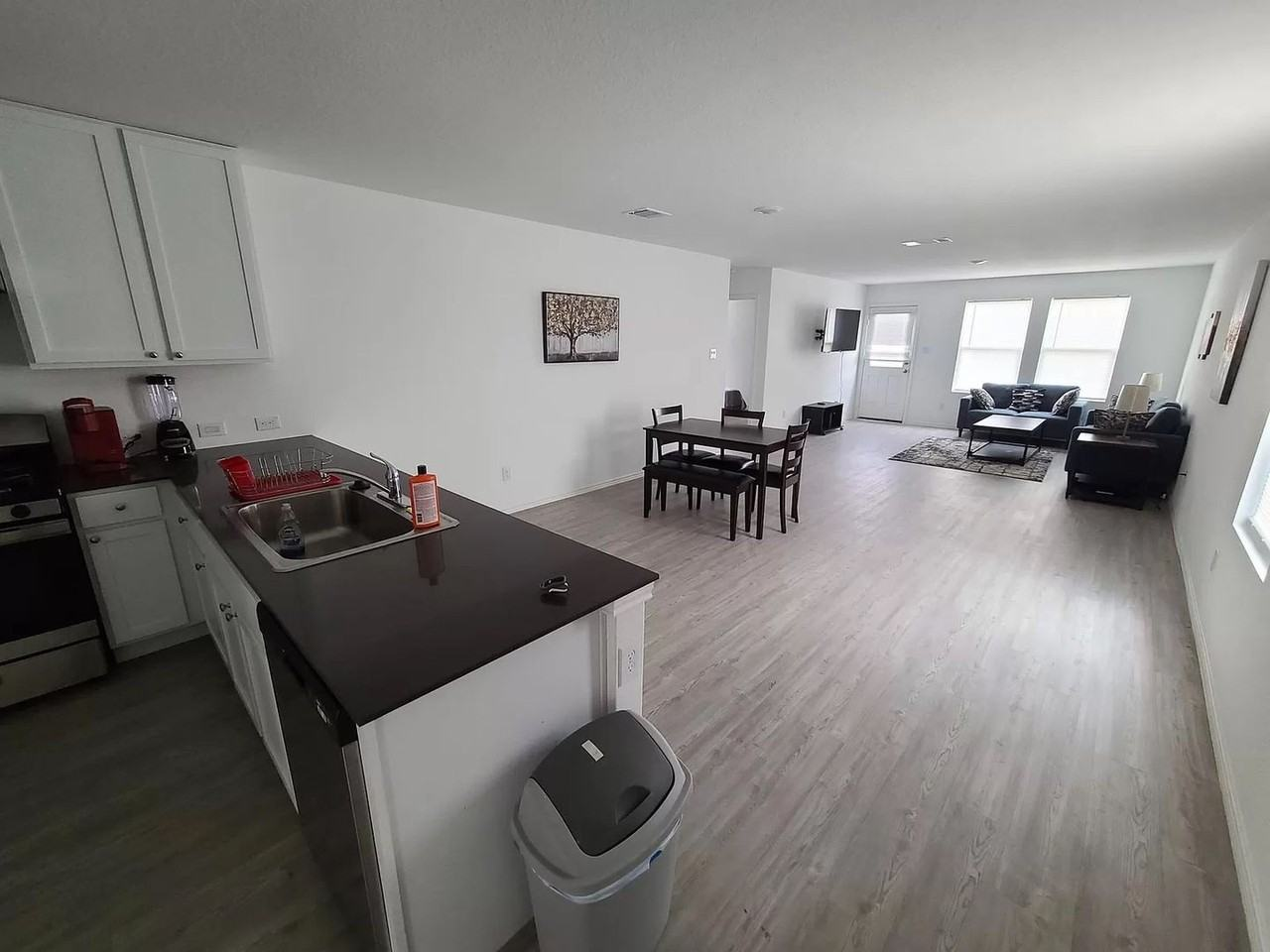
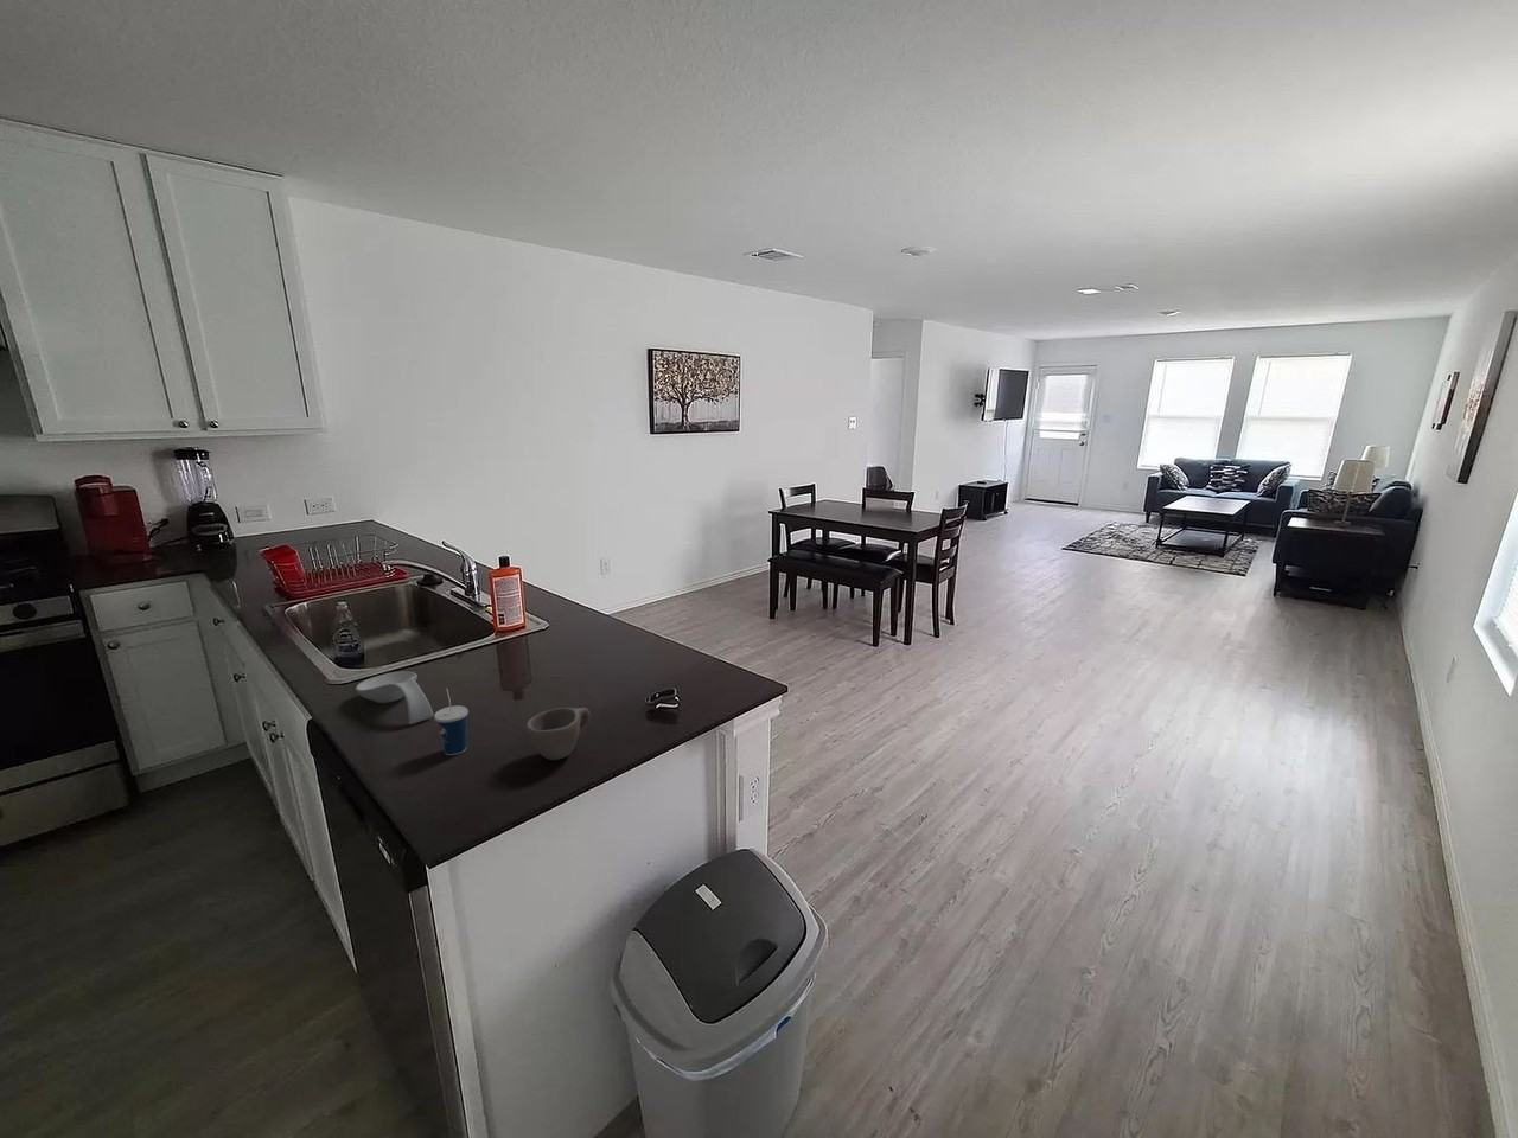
+ cup (452, 721)
+ cup (561, 733)
+ spoon rest (397, 689)
